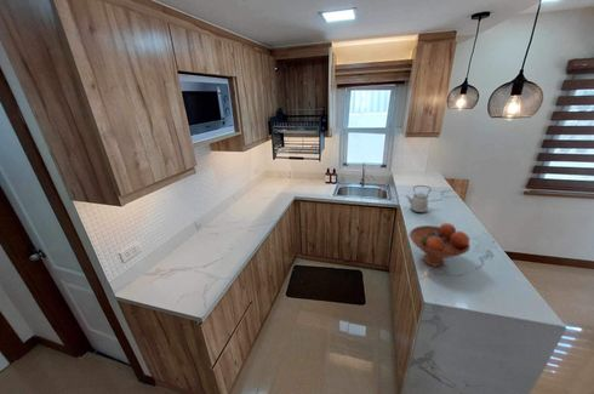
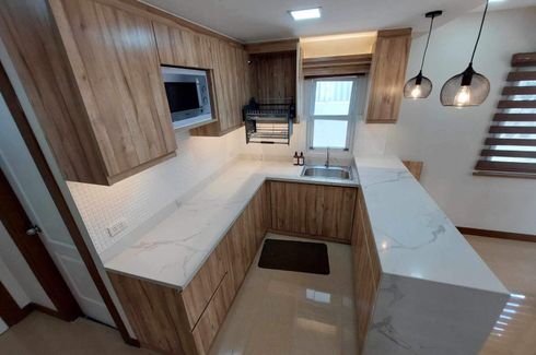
- kettle (417, 198)
- fruit bowl (436, 245)
